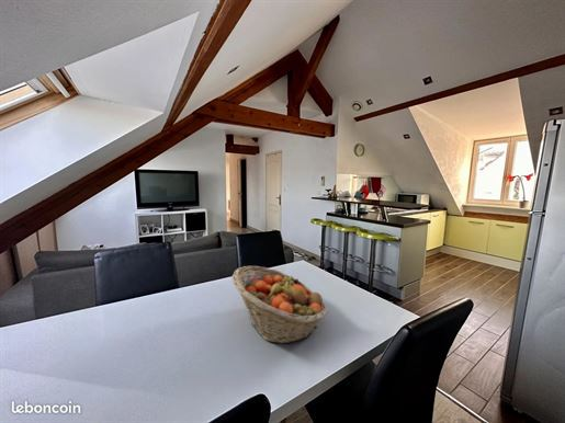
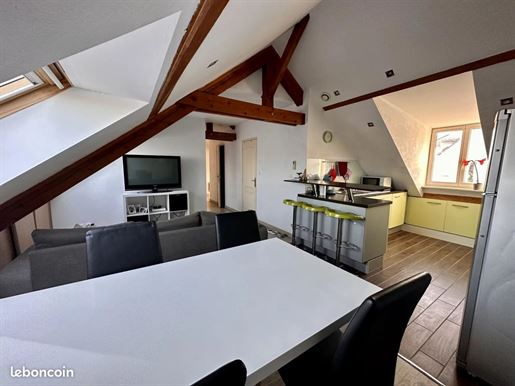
- fruit basket (278, 297)
